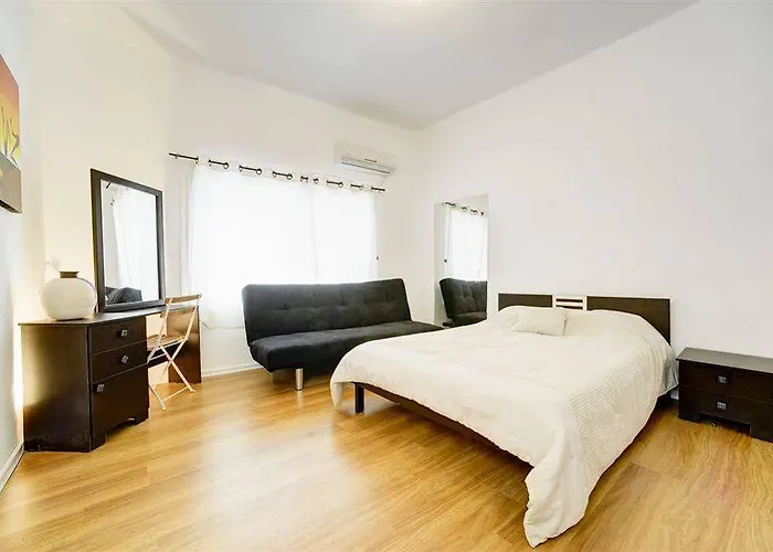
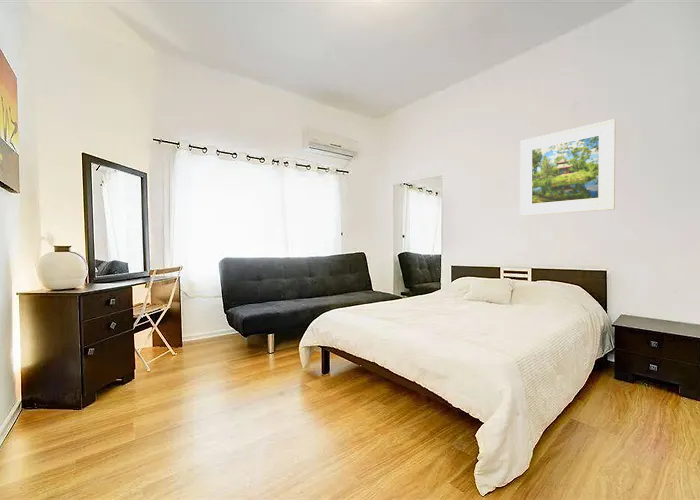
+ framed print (563, 172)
